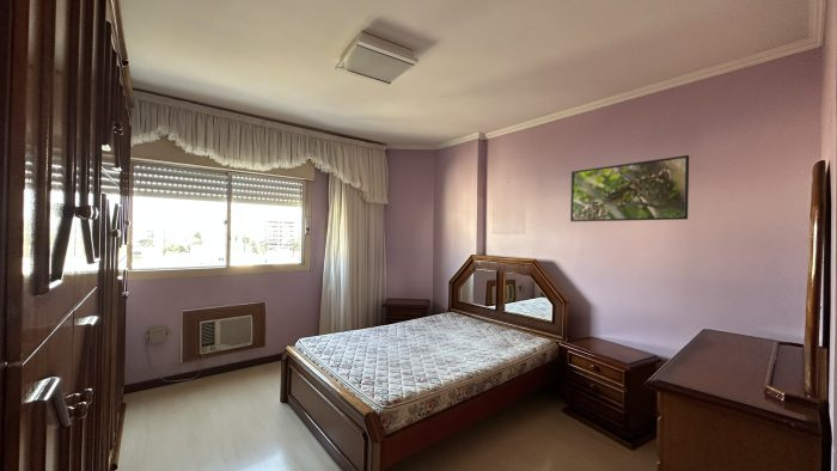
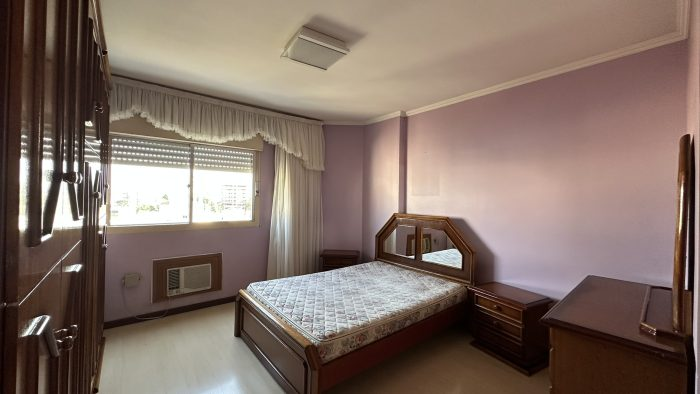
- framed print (622, 192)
